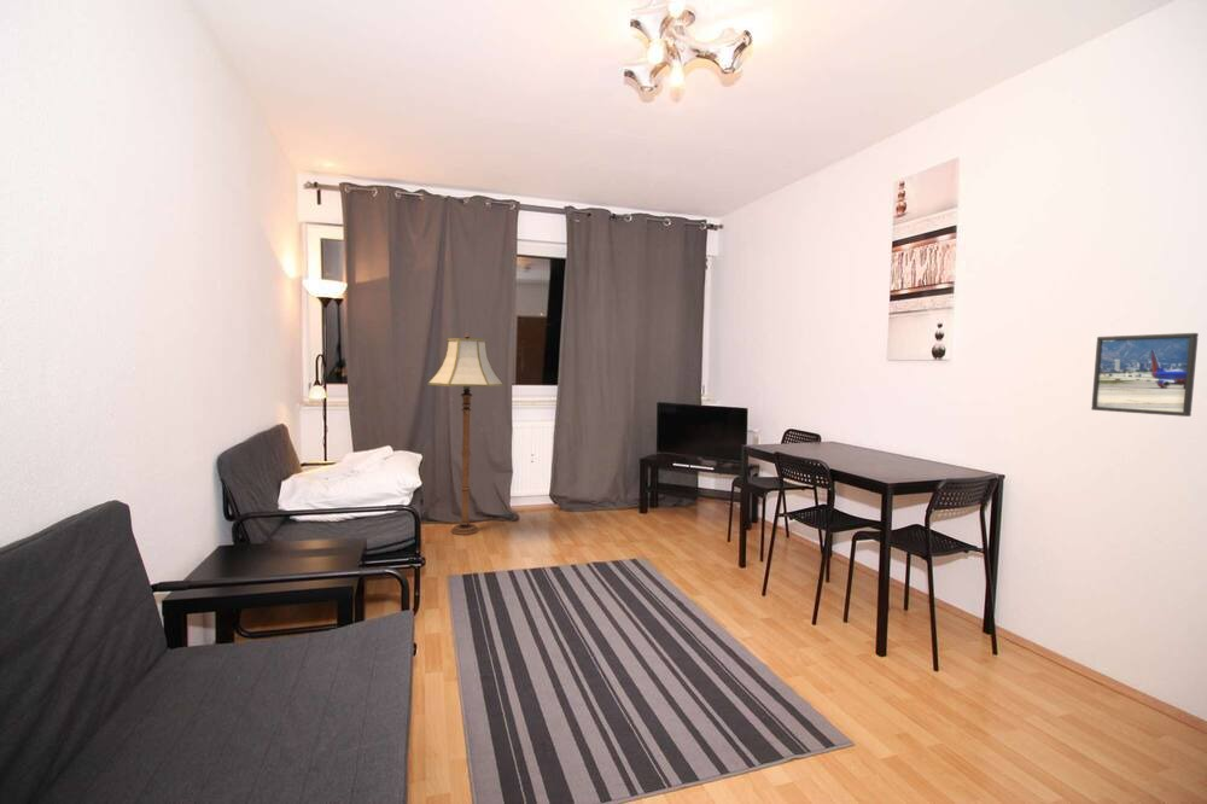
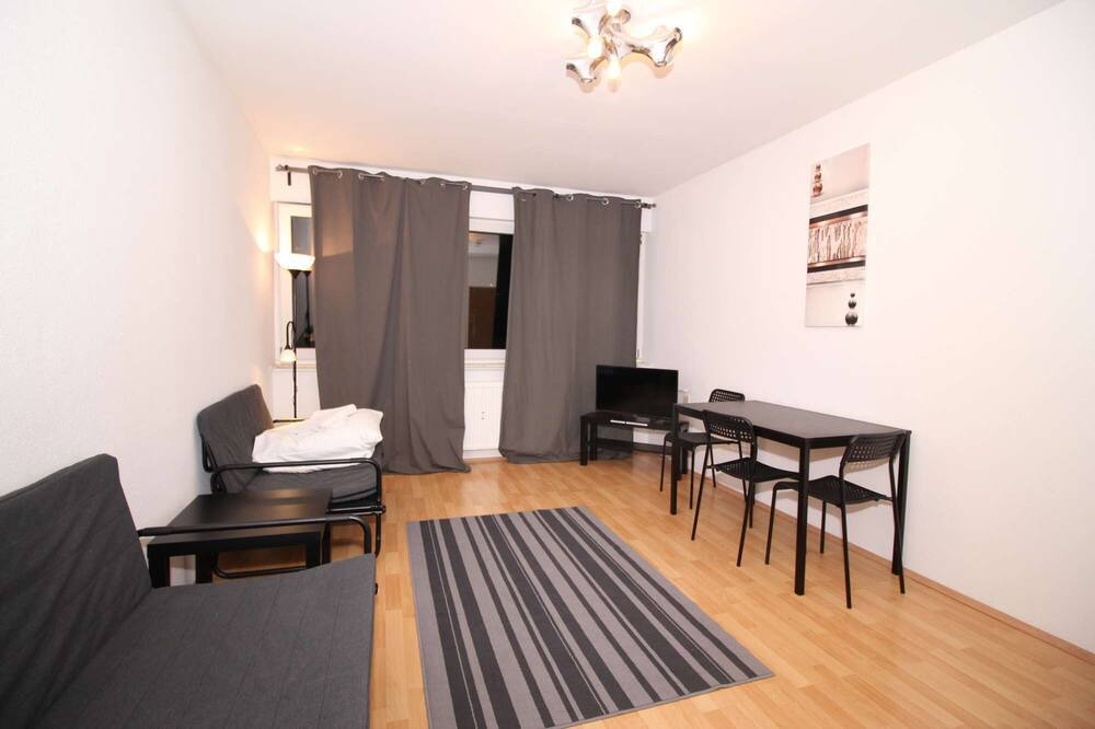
- floor lamp (466, 432)
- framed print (1141, 373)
